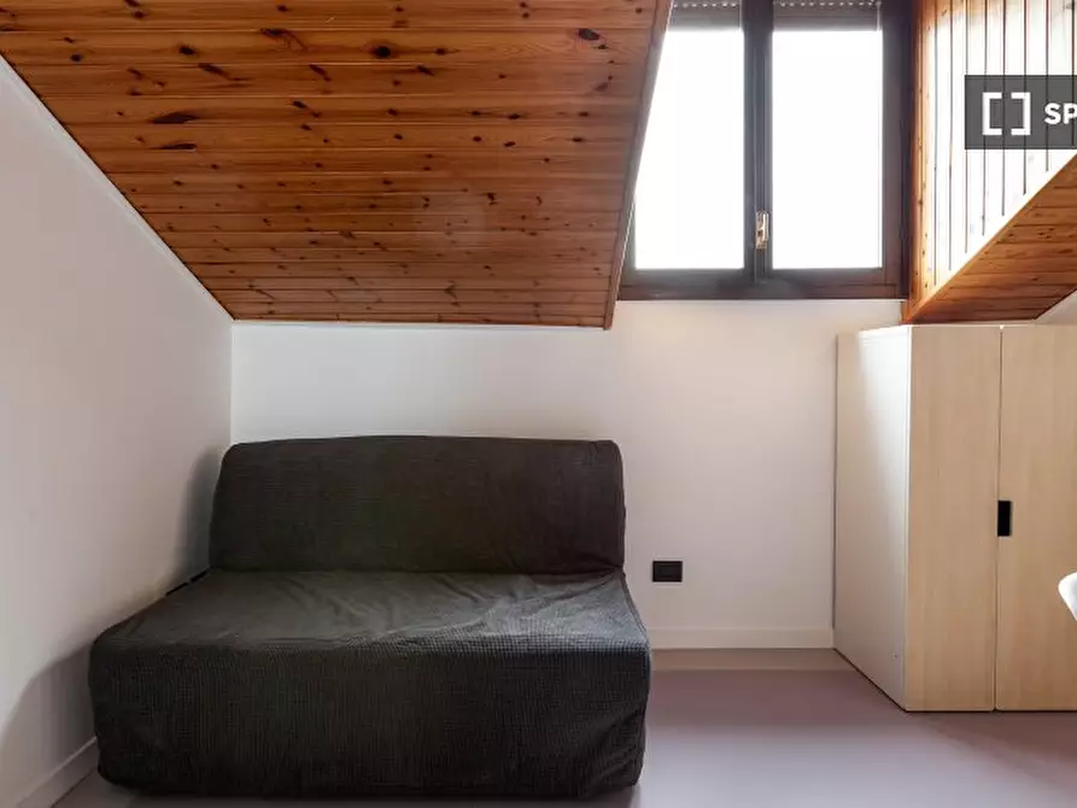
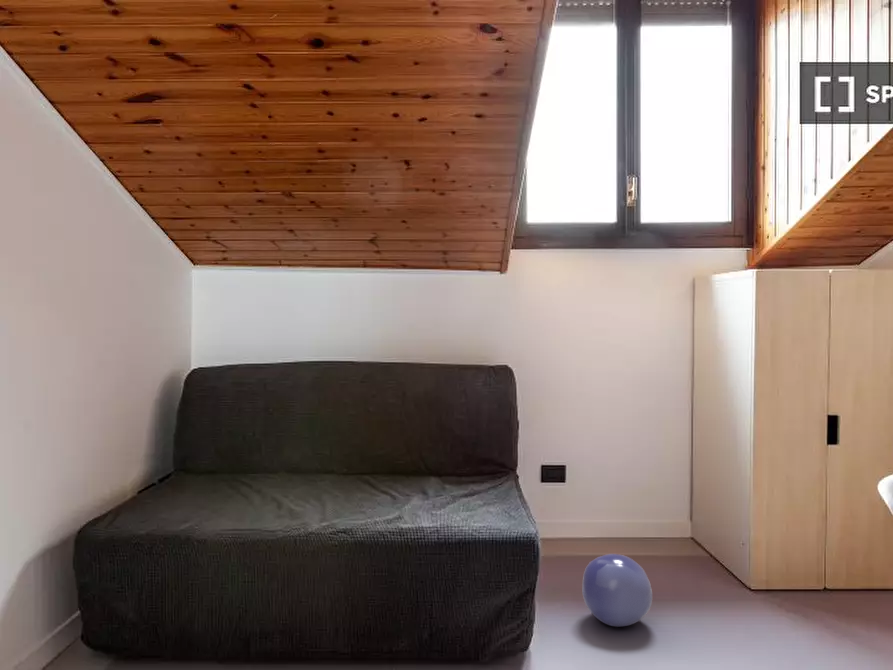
+ ball (616, 589)
